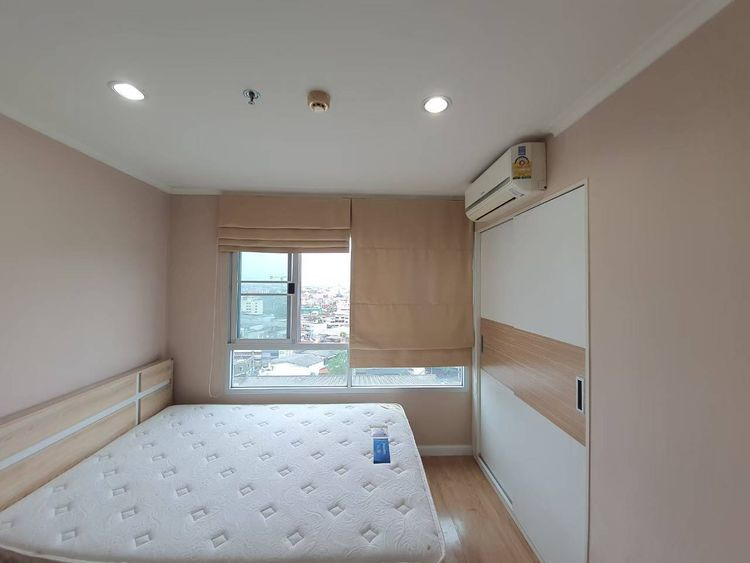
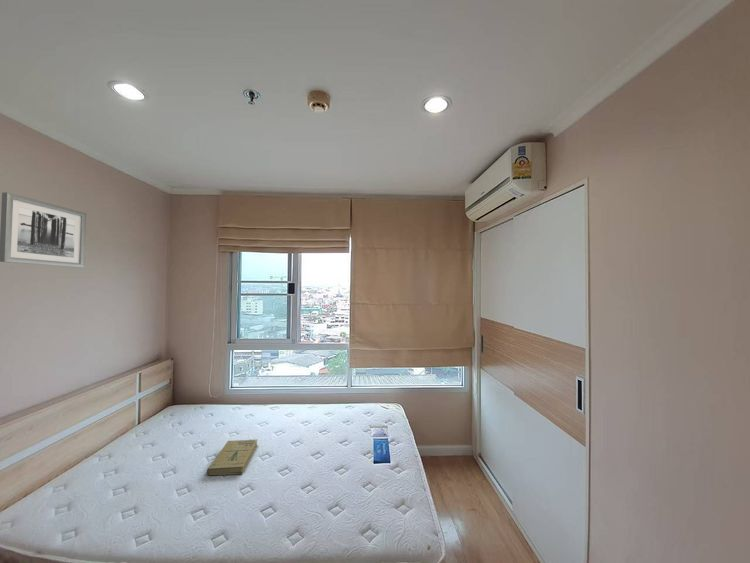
+ book (234, 456)
+ wall art (48, 234)
